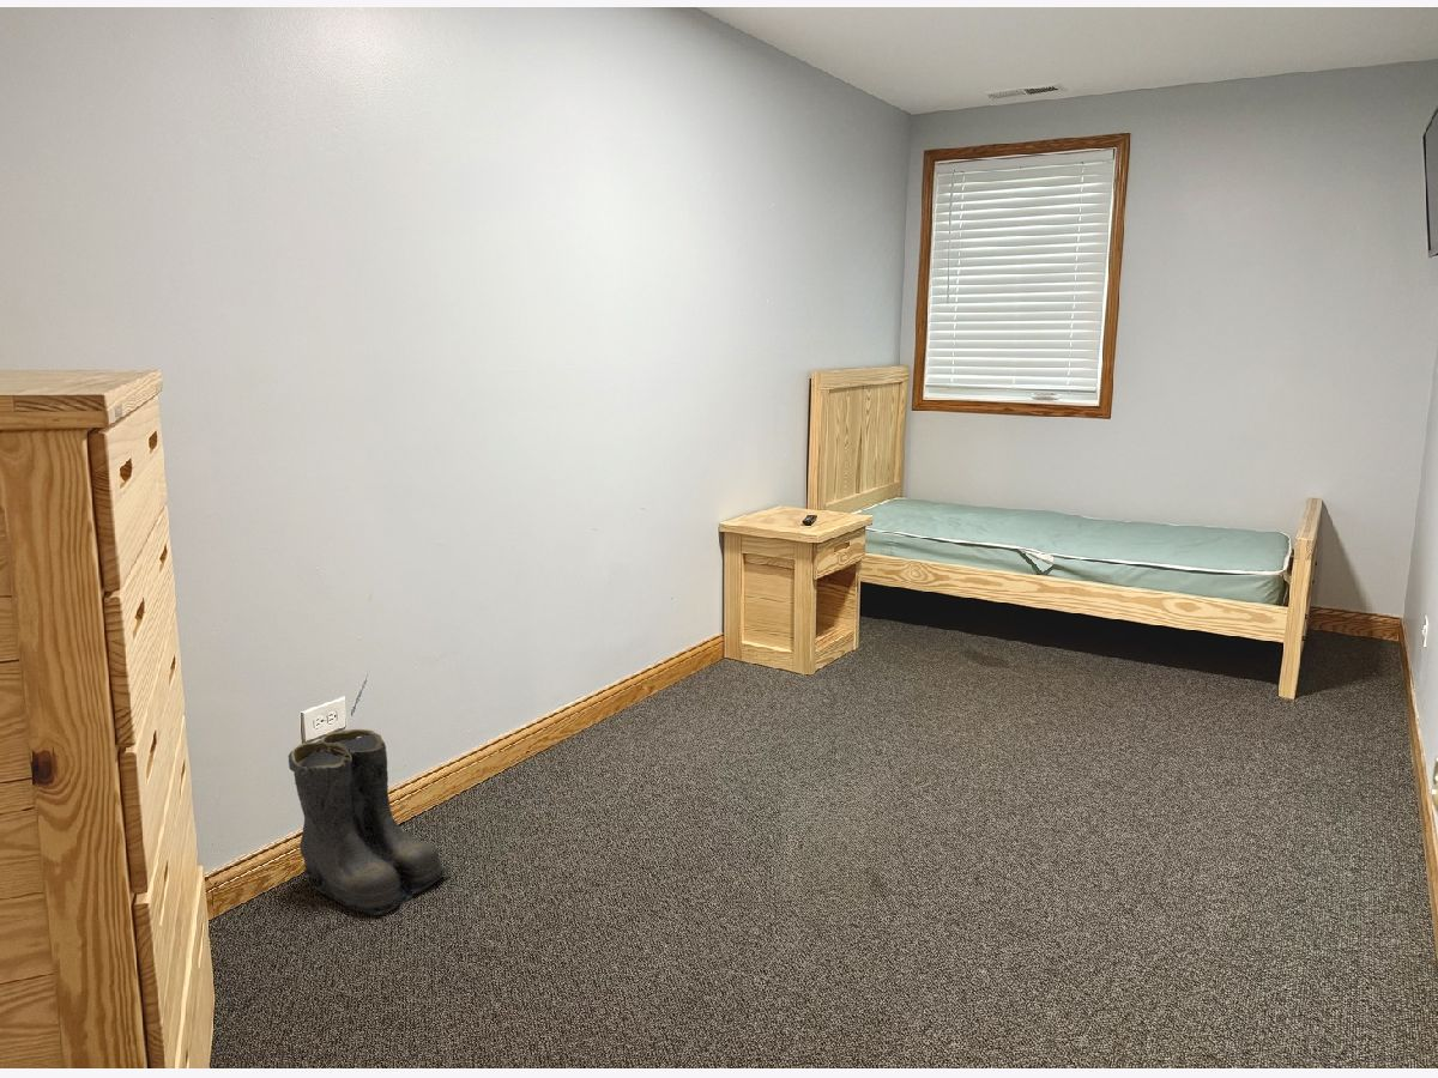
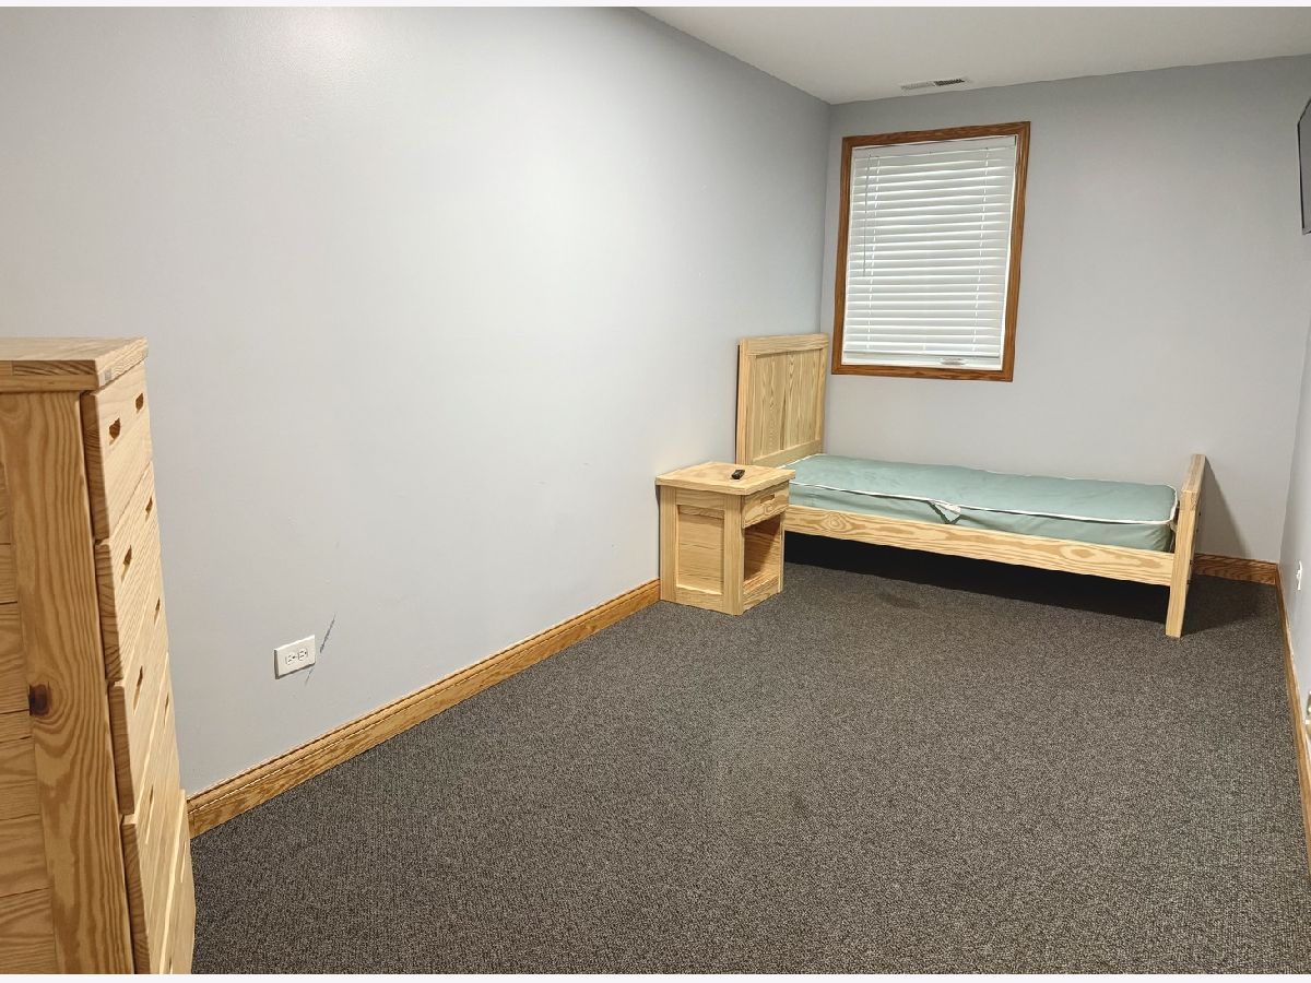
- boots (363, 814)
